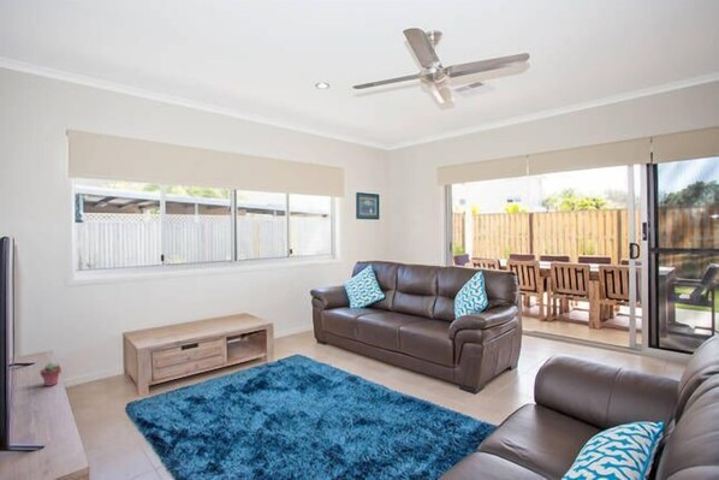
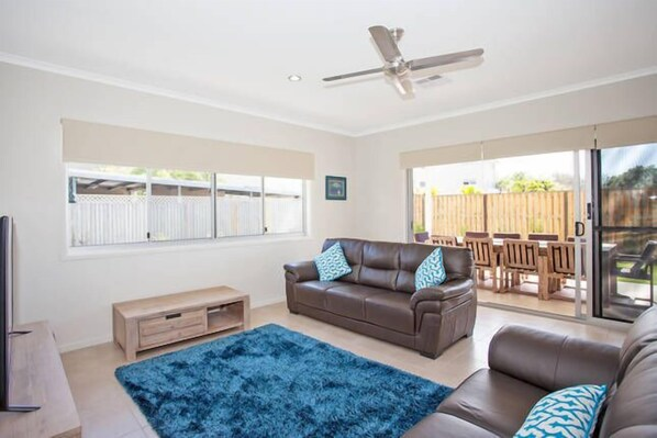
- potted succulent (50, 373)
